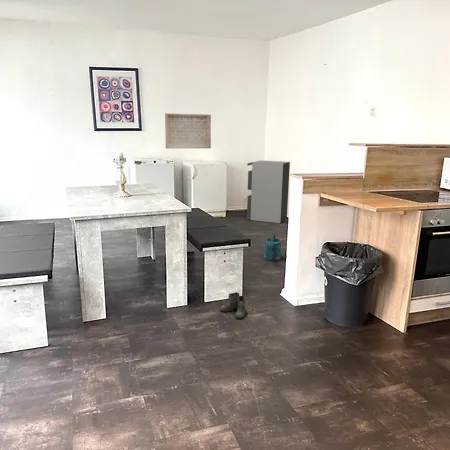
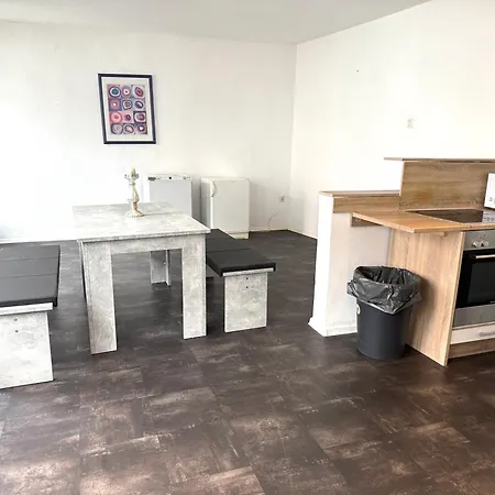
- storage cabinet (267, 190)
- watering can (272, 248)
- stone plaque (188, 131)
- boots (234, 304)
